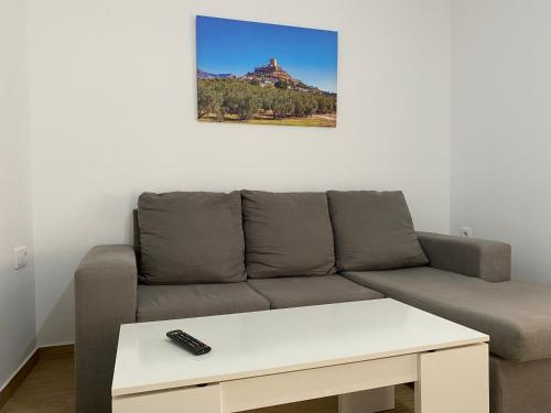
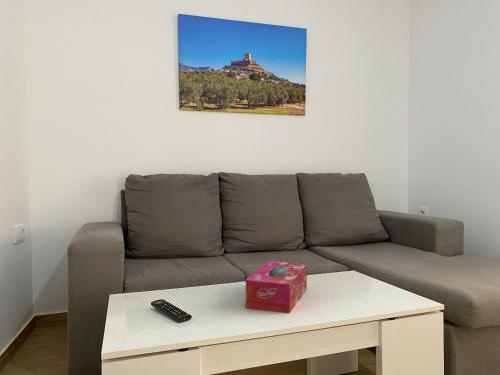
+ tissue box (278, 284)
